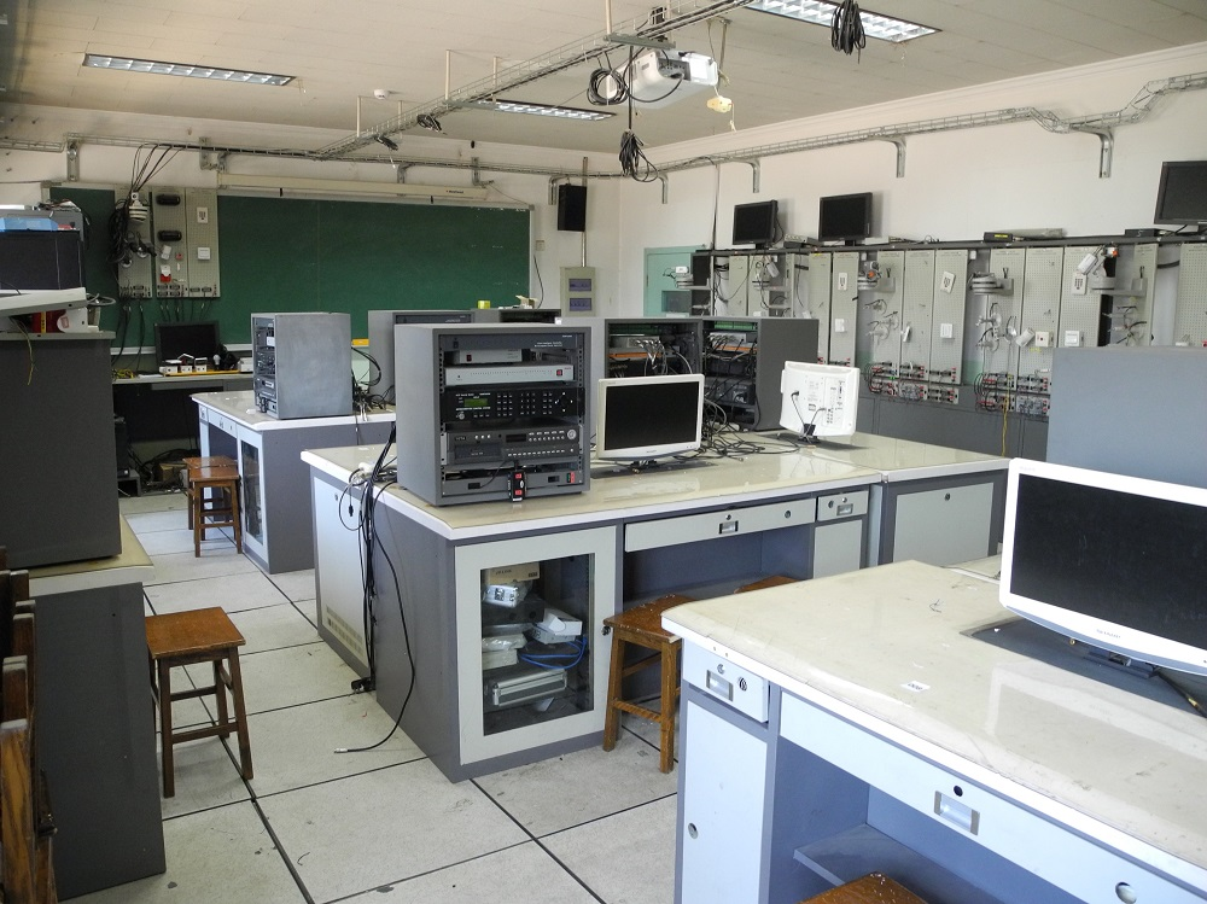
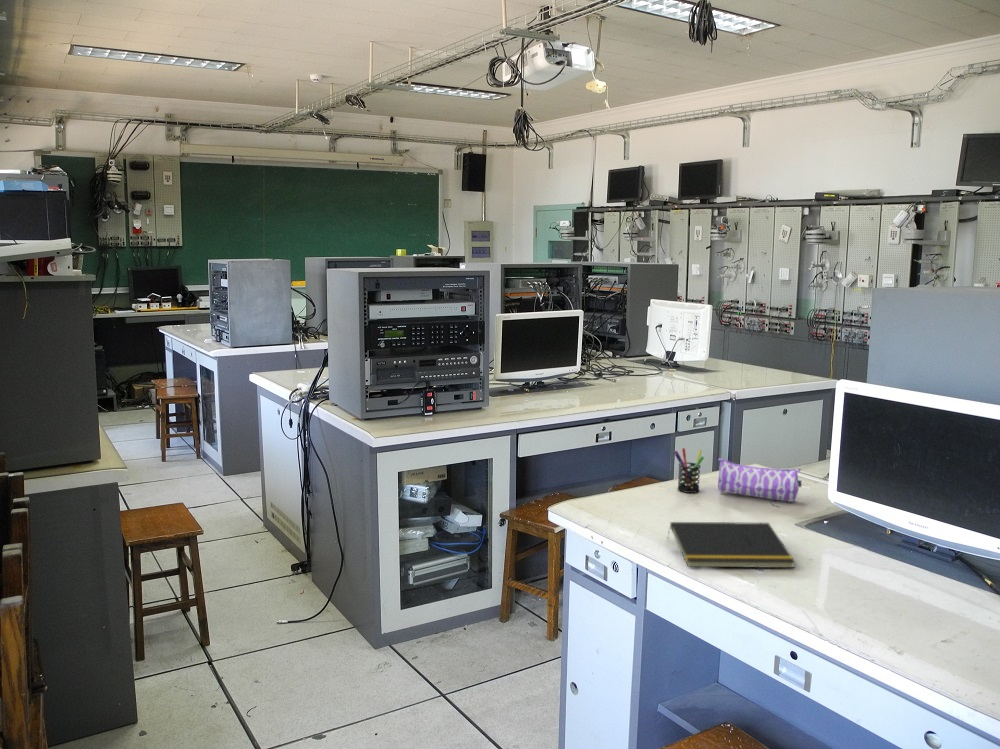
+ pencil case (758, 480)
+ notepad (730, 543)
+ pen holder (690, 469)
